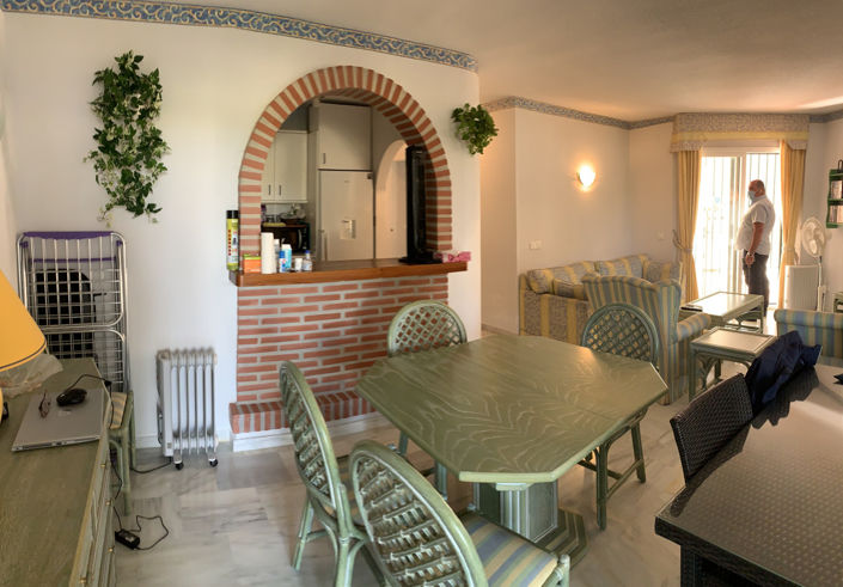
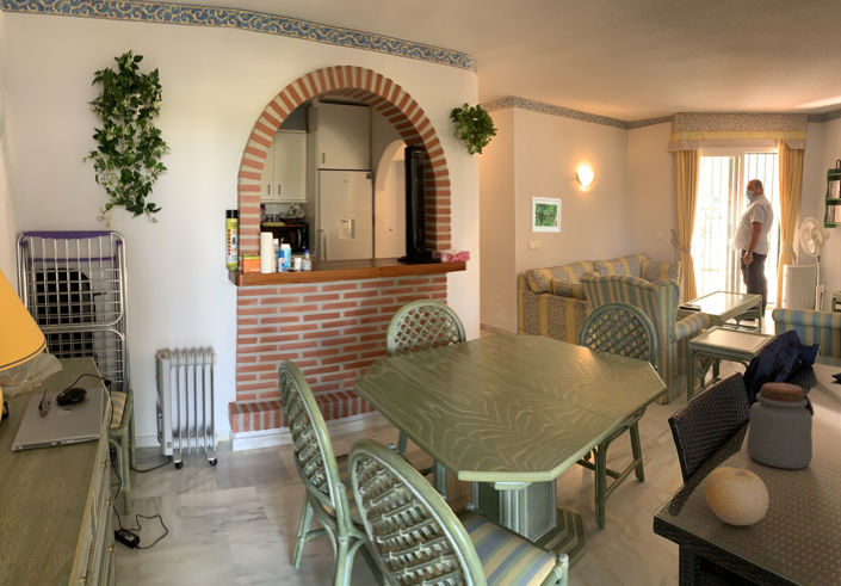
+ jar (780, 422)
+ fruit (736, 496)
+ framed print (545, 215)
